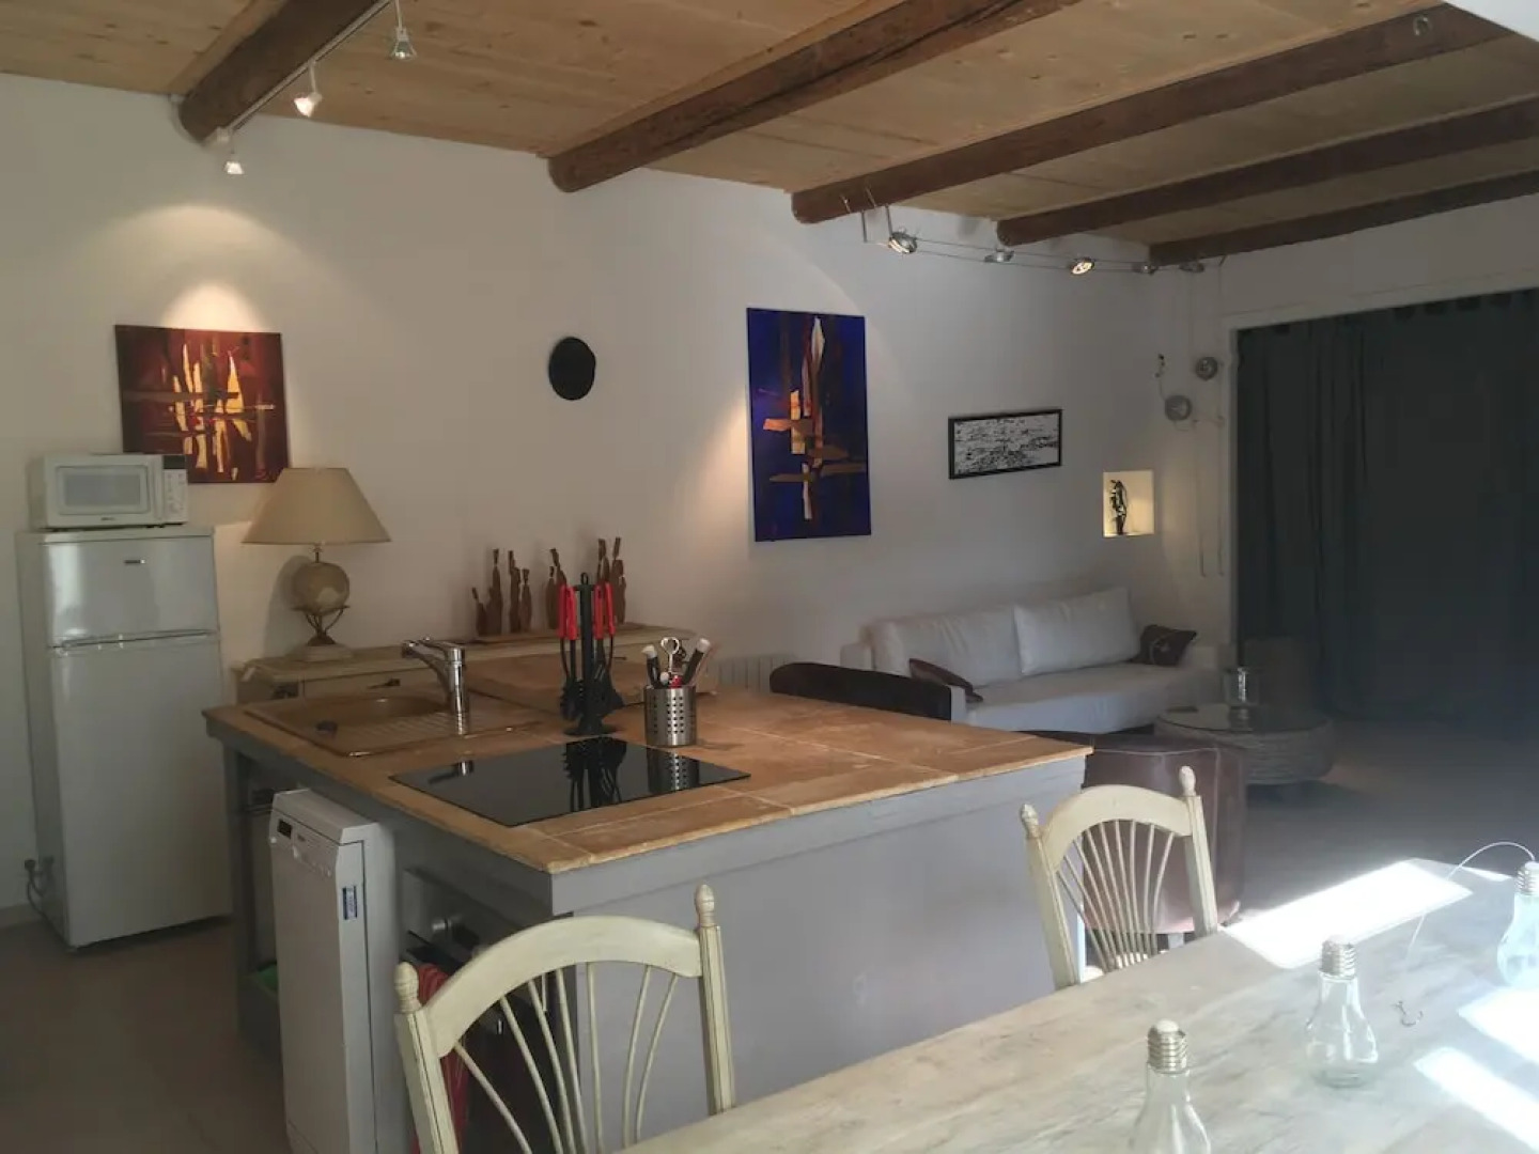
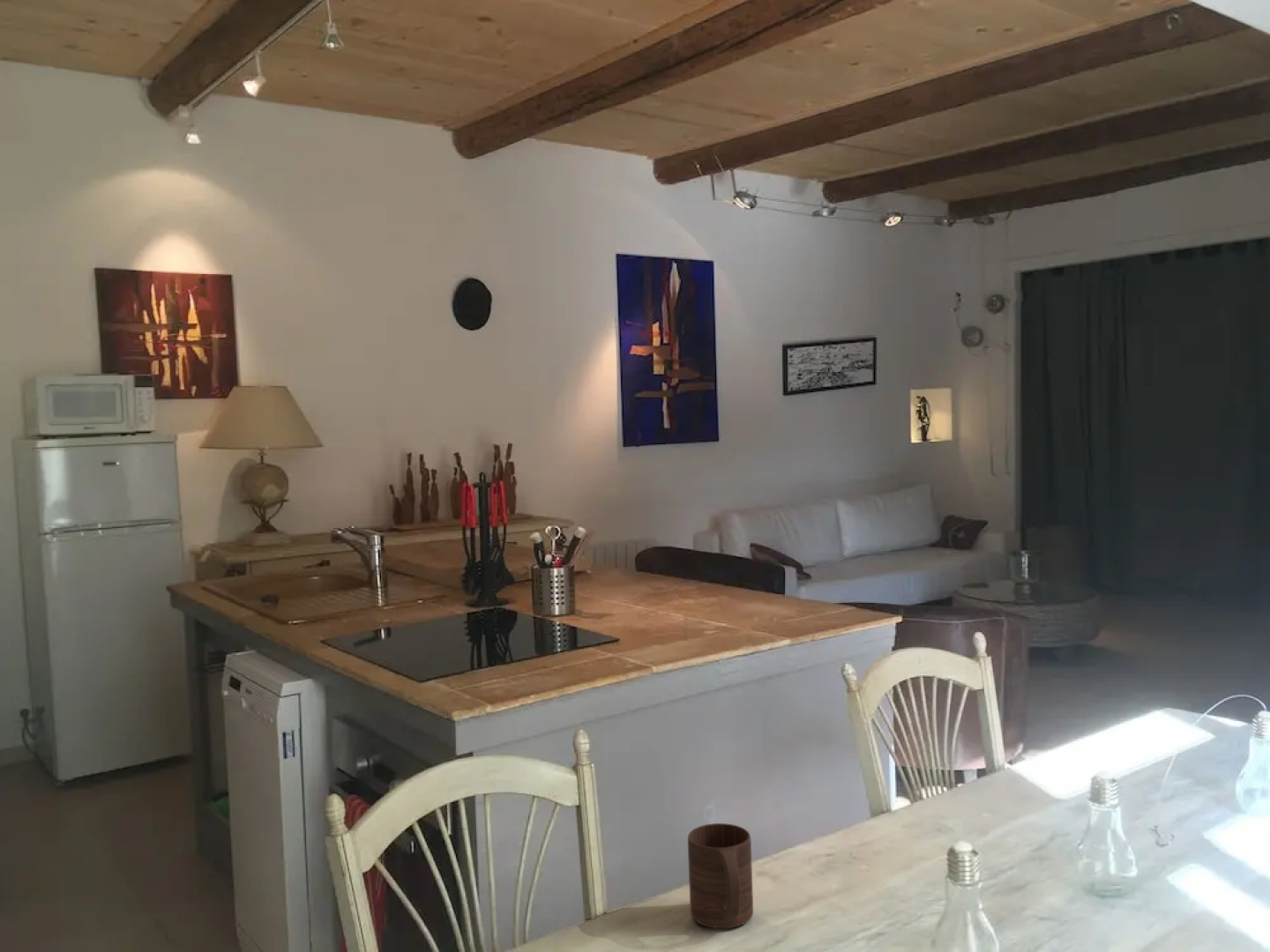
+ cup (725, 879)
